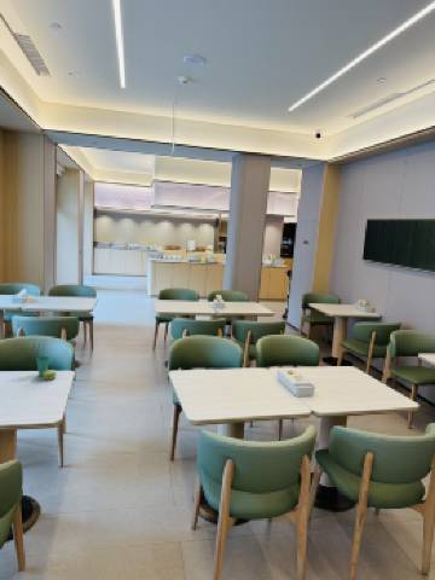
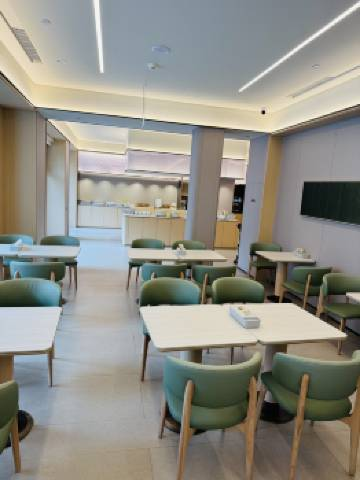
- cup (46, 367)
